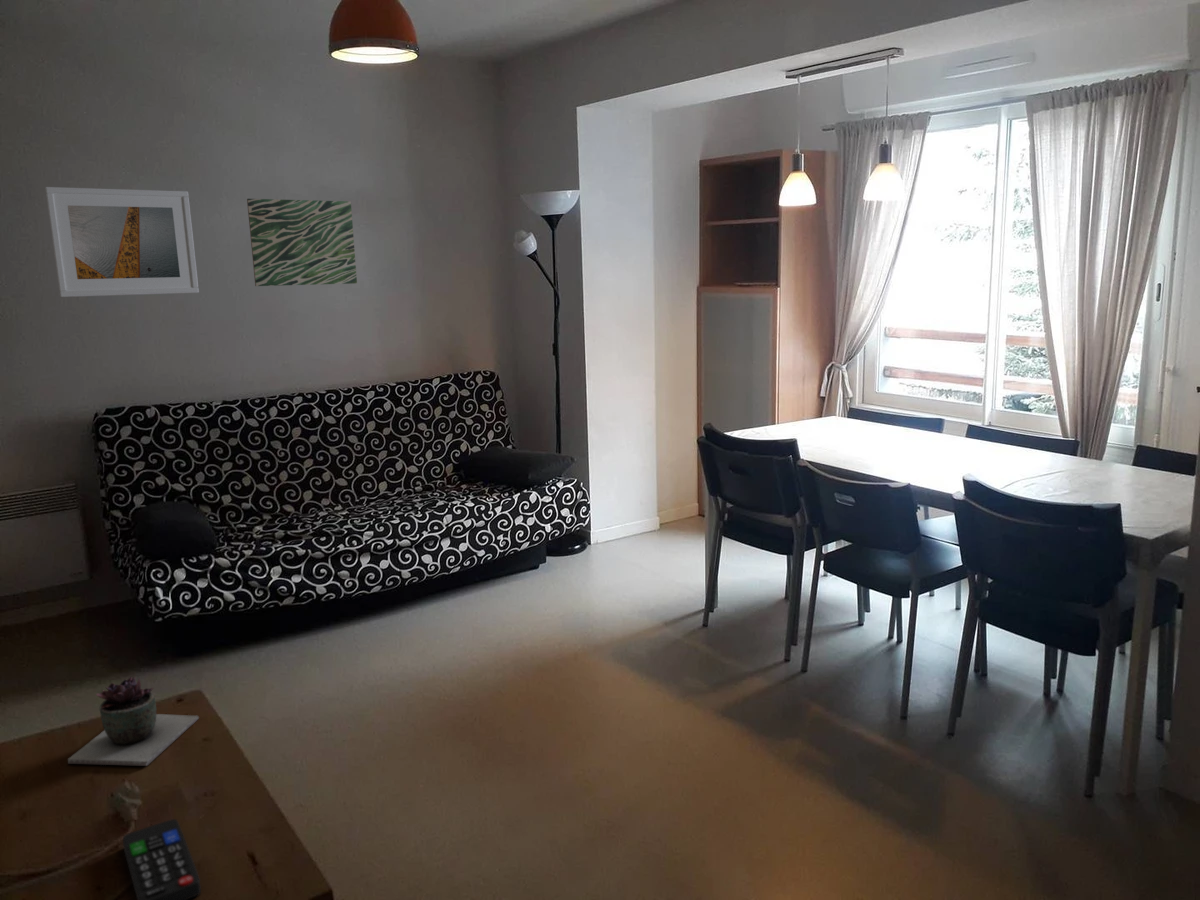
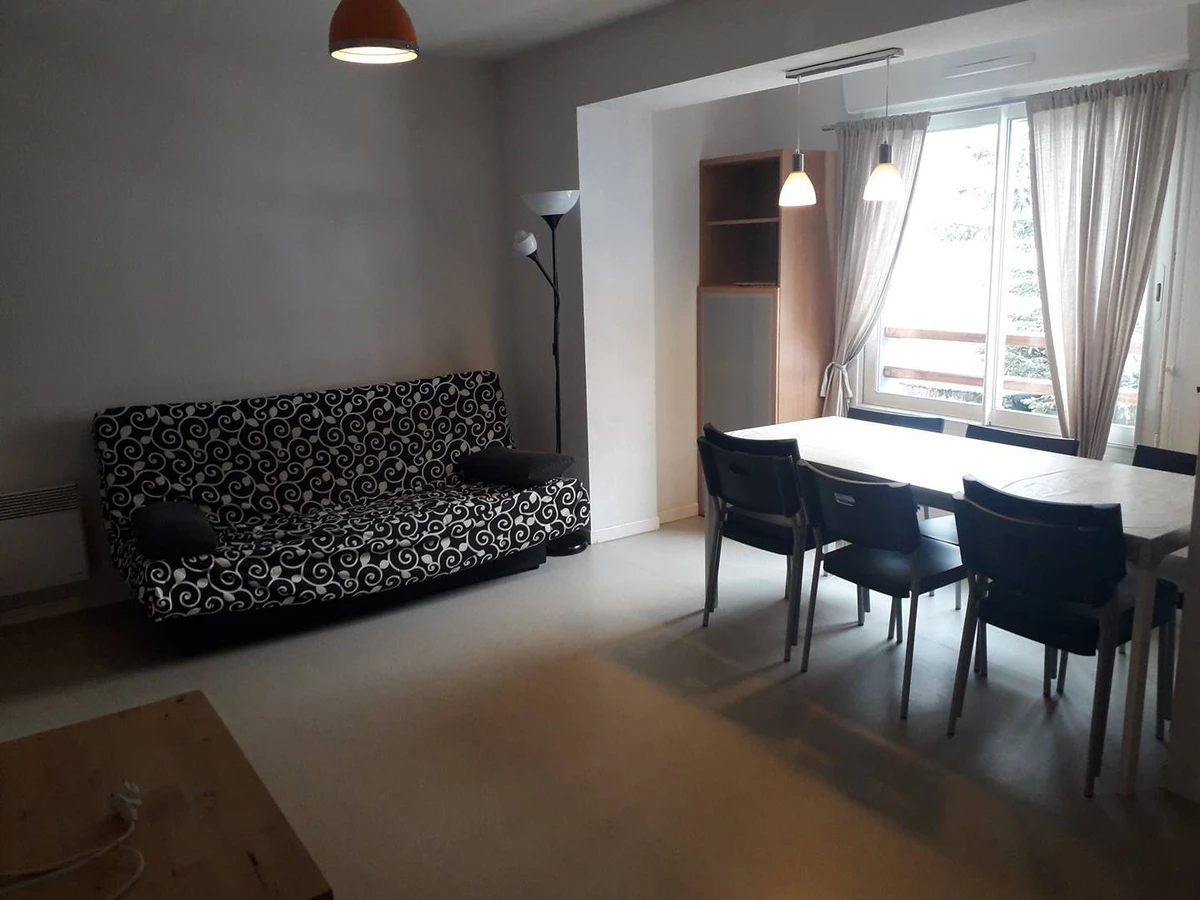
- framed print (125, 242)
- wall art (304, 242)
- succulent plant (132, 710)
- remote control (160, 862)
